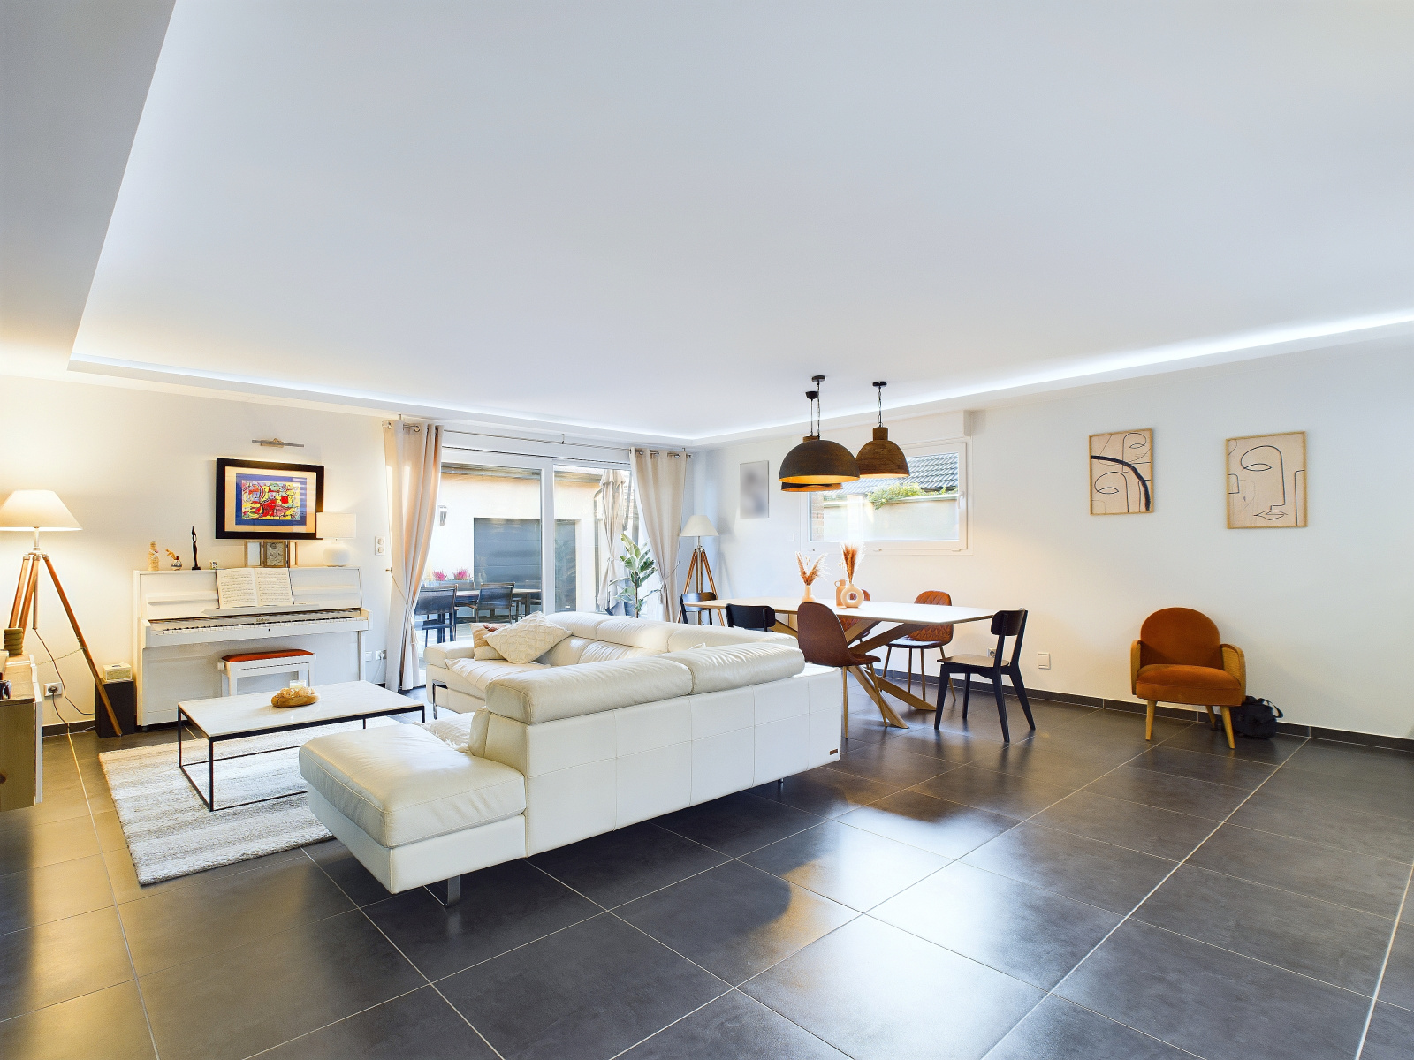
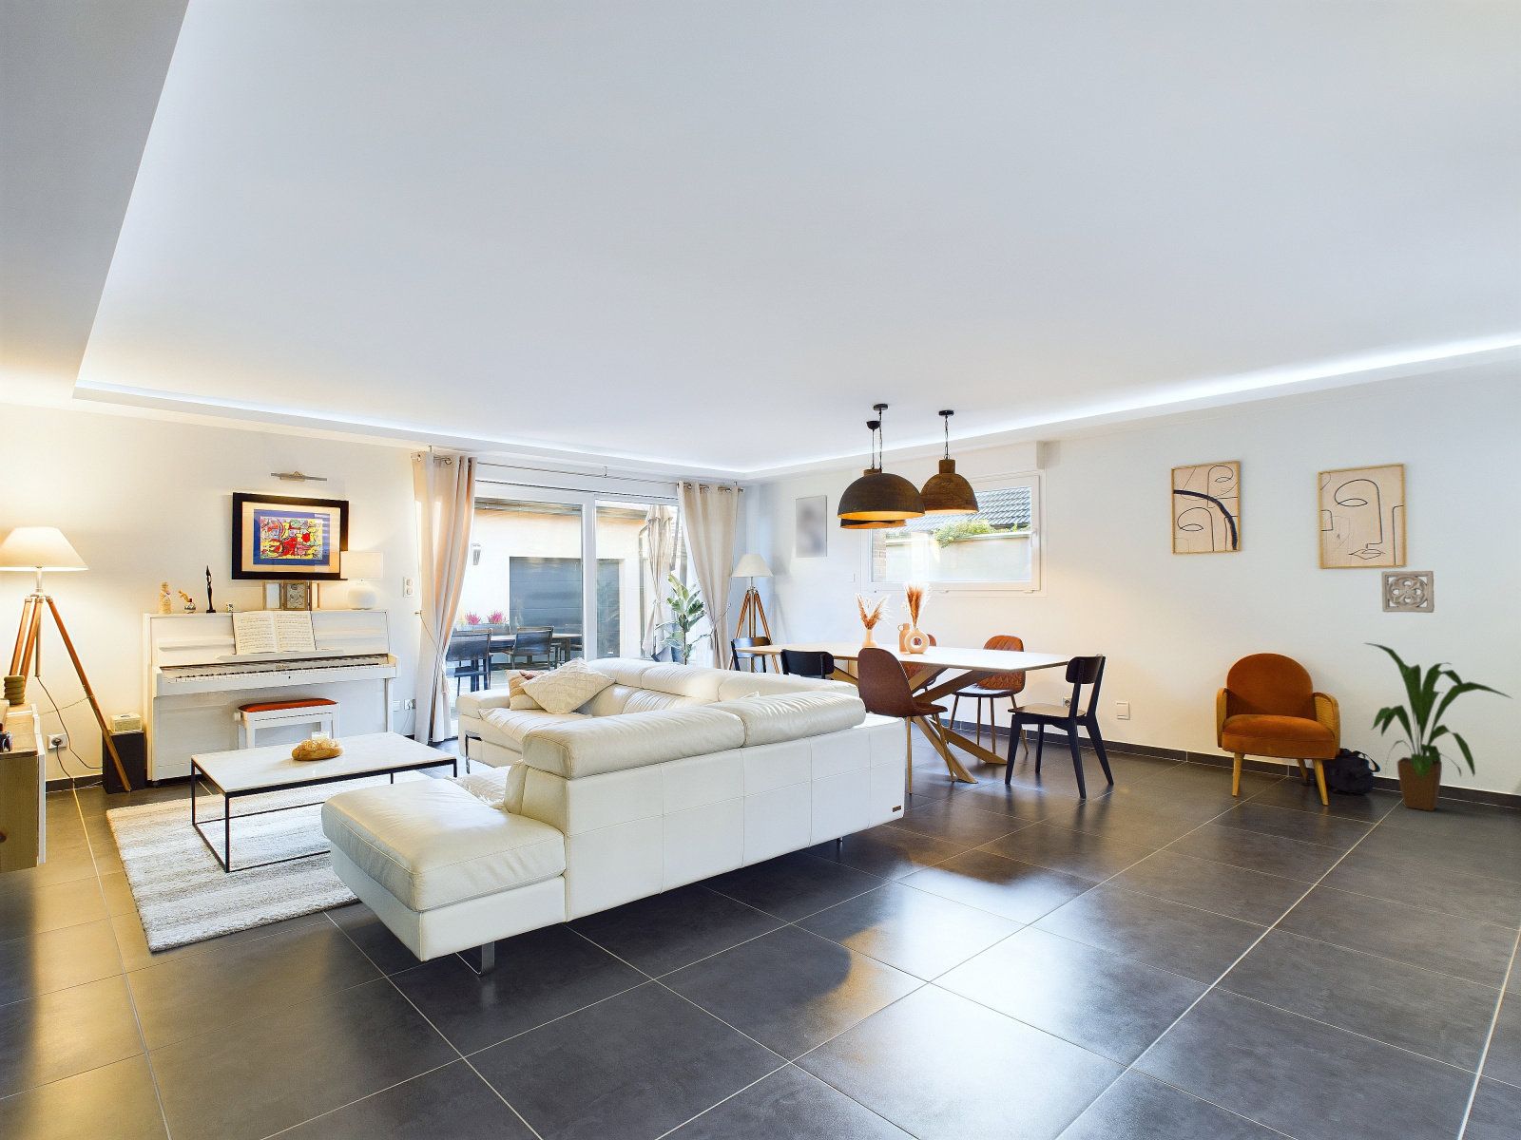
+ wall ornament (1406, 592)
+ house plant (1436, 727)
